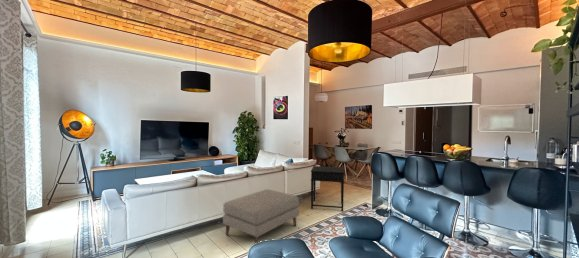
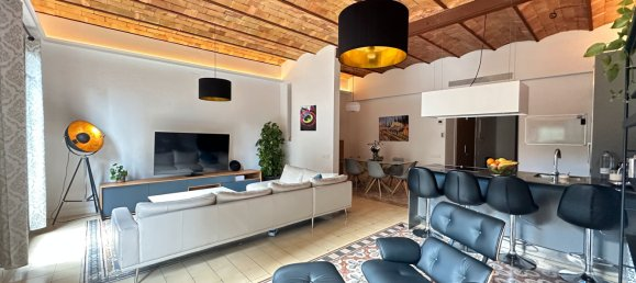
- ottoman (262, 213)
- side table (328, 181)
